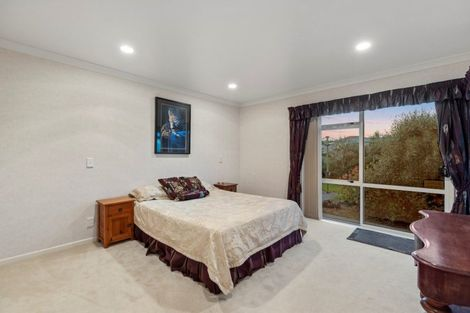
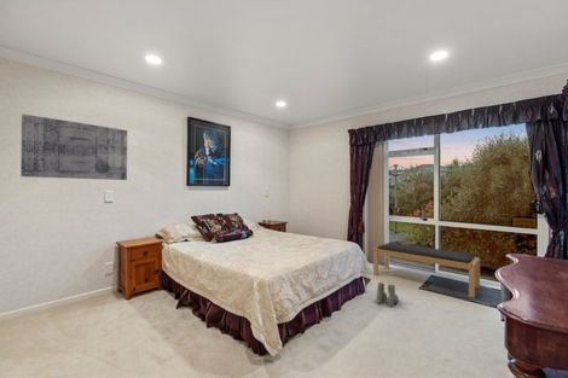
+ bench (422, 261)
+ wall art (80, 151)
+ boots (388, 292)
